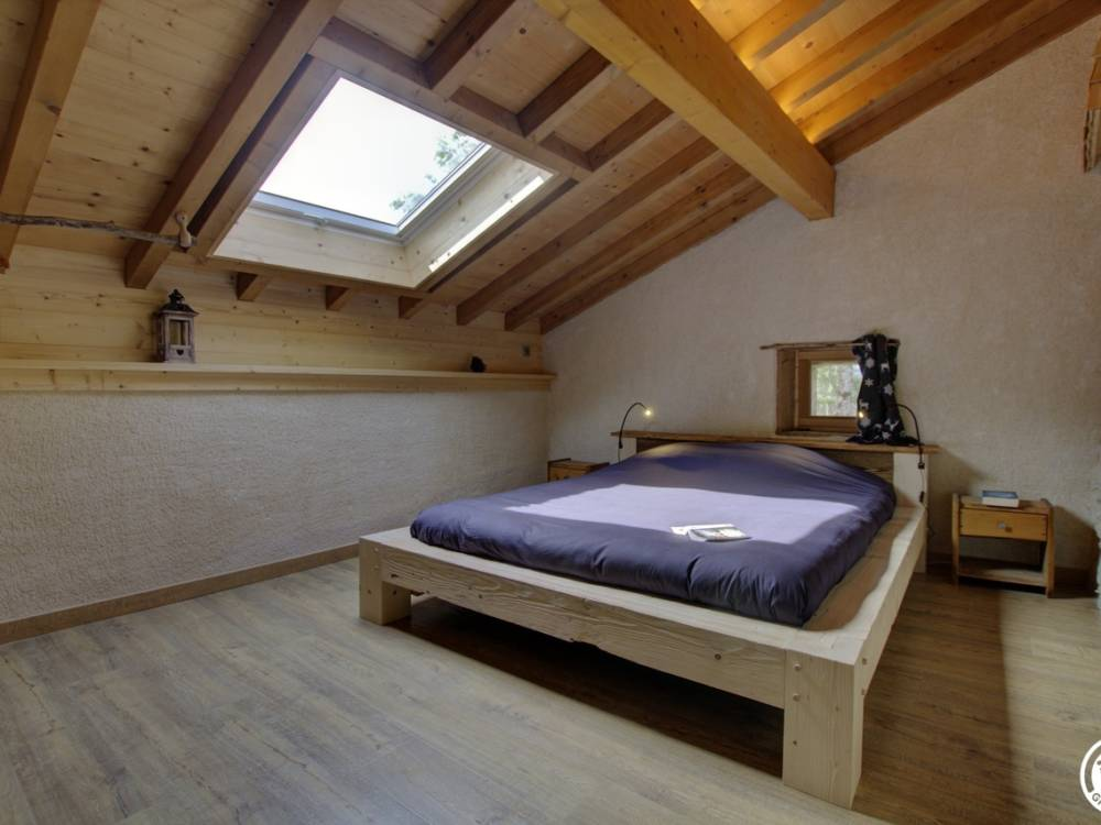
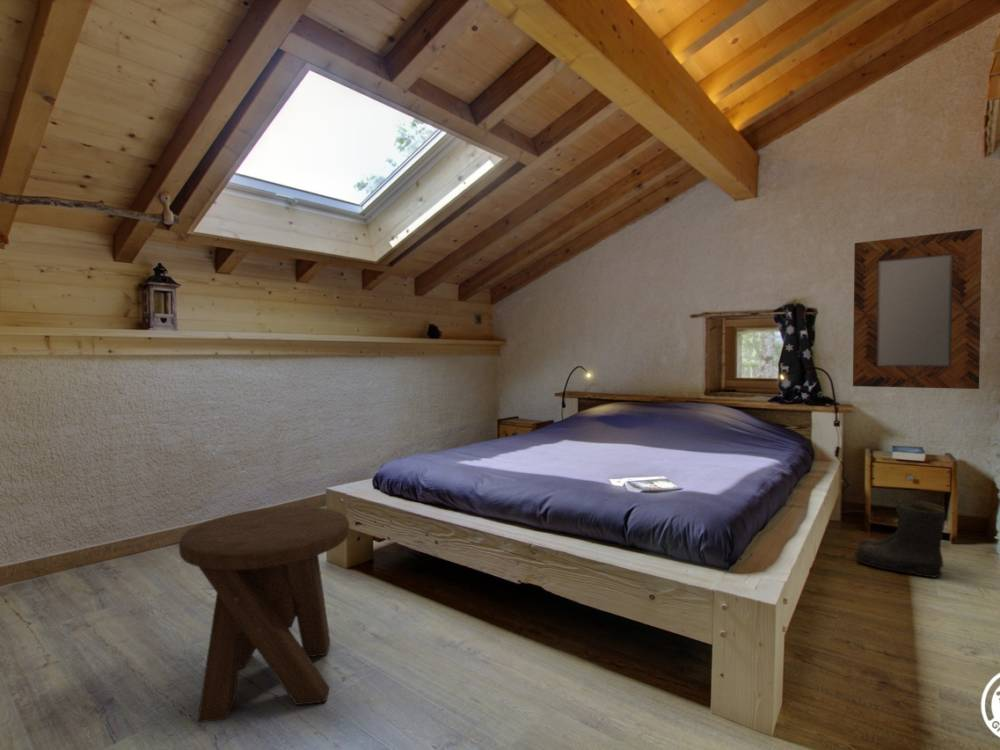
+ home mirror (913, 312)
+ music stool (270, 602)
+ boots (897, 532)
